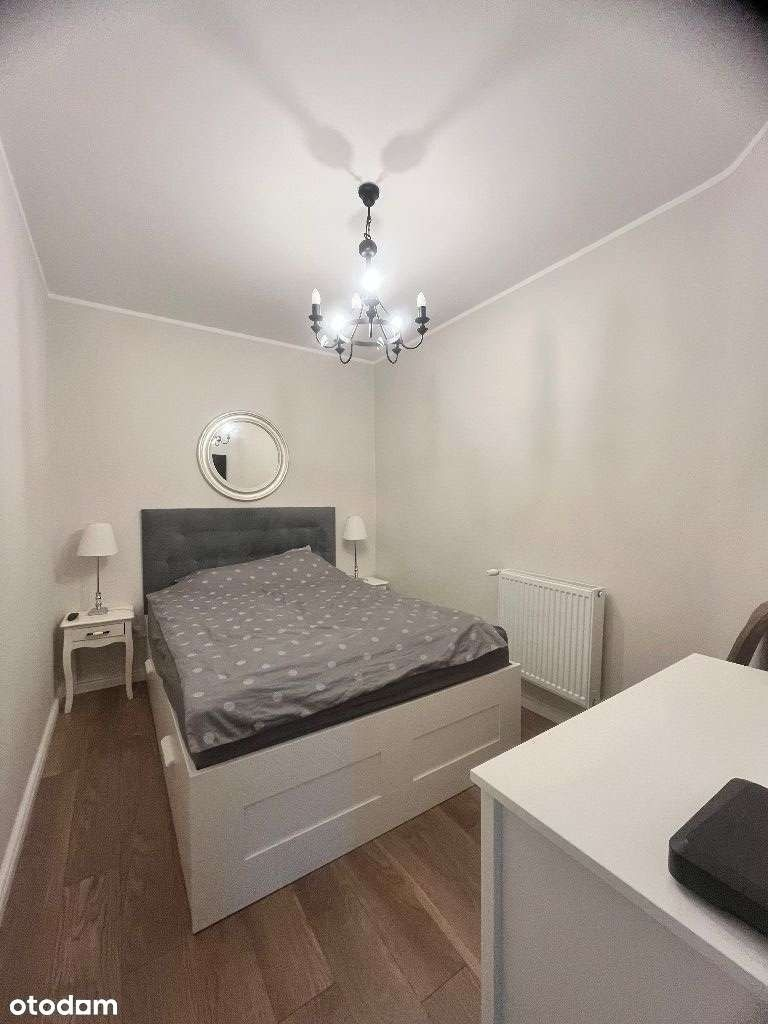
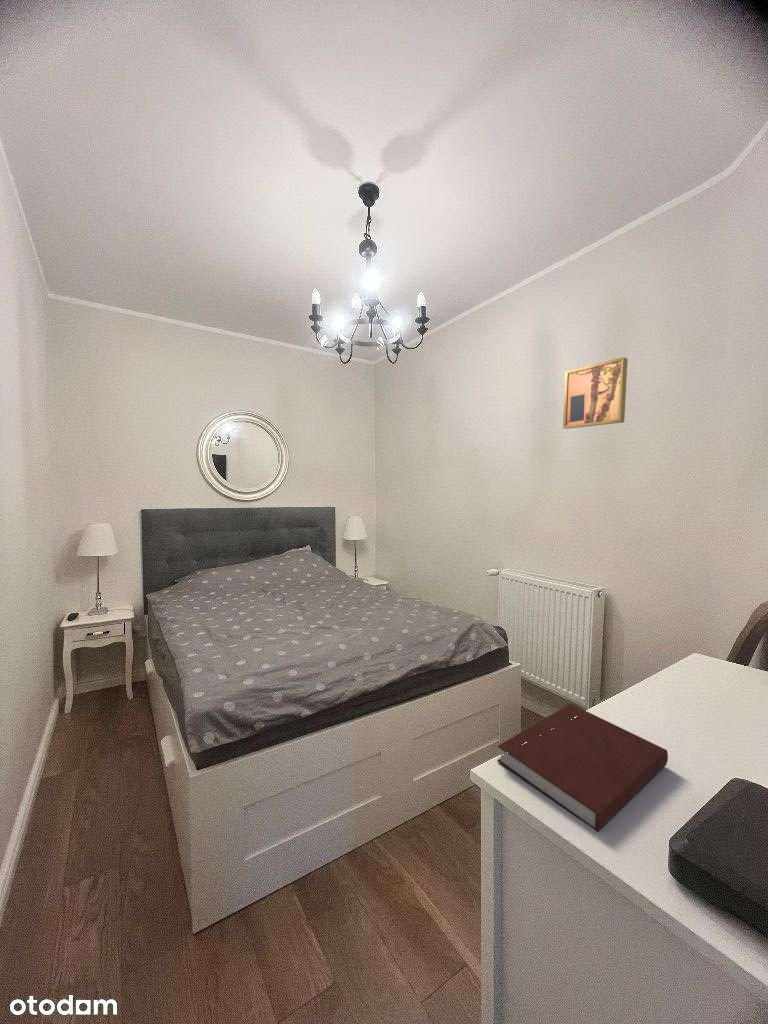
+ notebook (581, 755)
+ wall art (593, 395)
